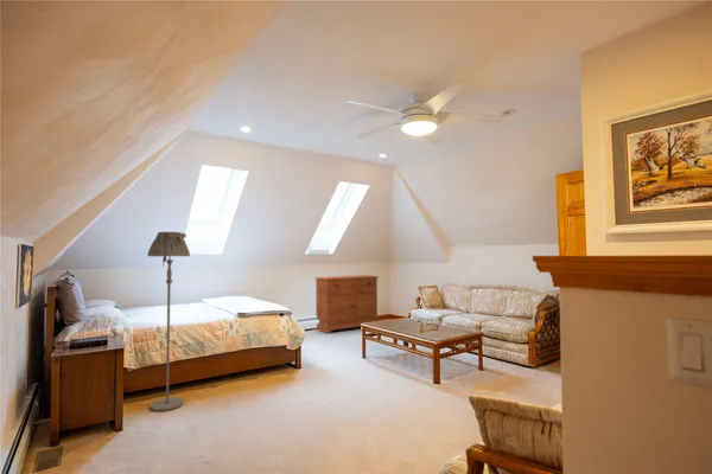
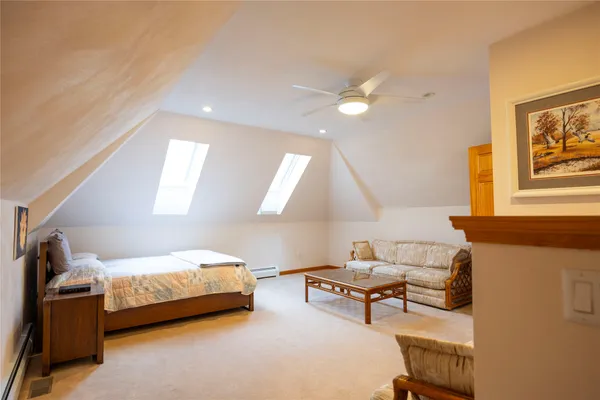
- sideboard (347, 301)
- floor lamp (167, 318)
